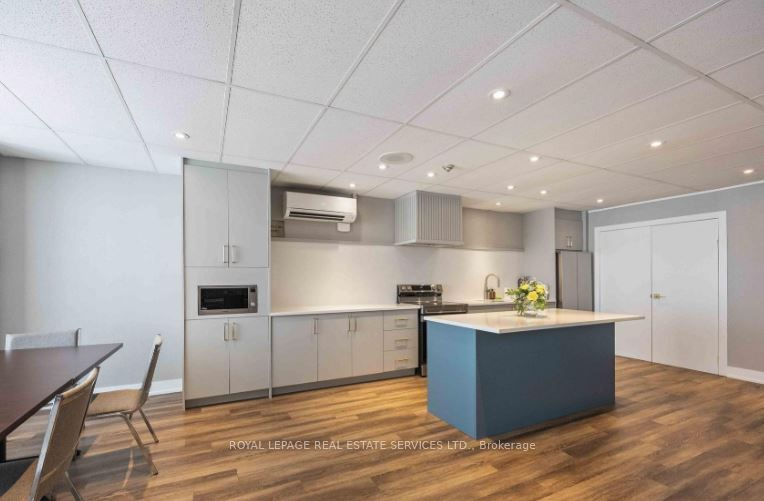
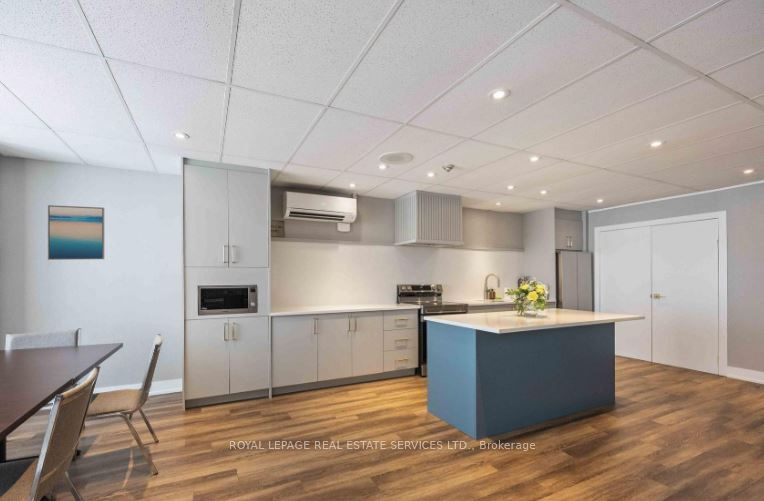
+ wall art (77, 233)
